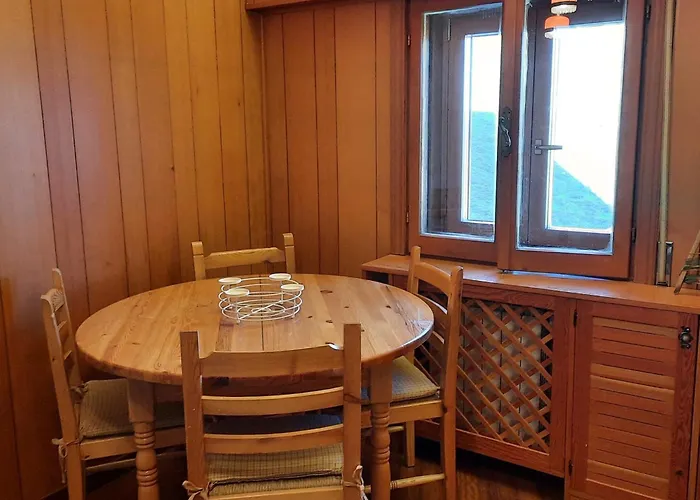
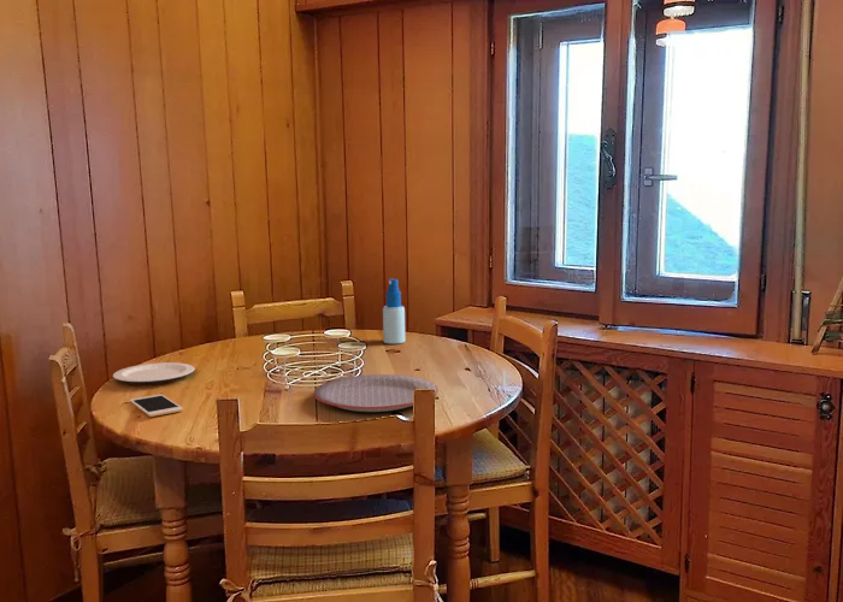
+ plate (376, 394)
+ plate (154, 373)
+ spray bottle (393, 309)
+ cell phone (155, 405)
